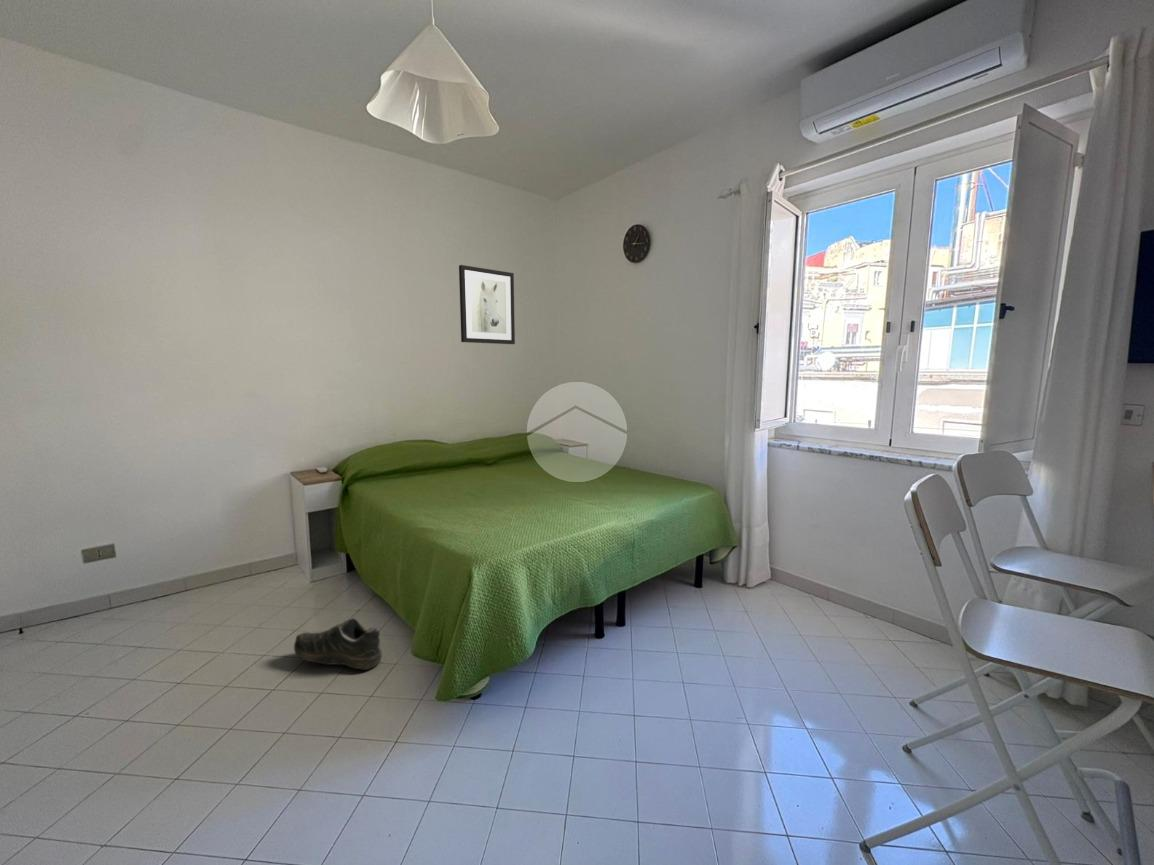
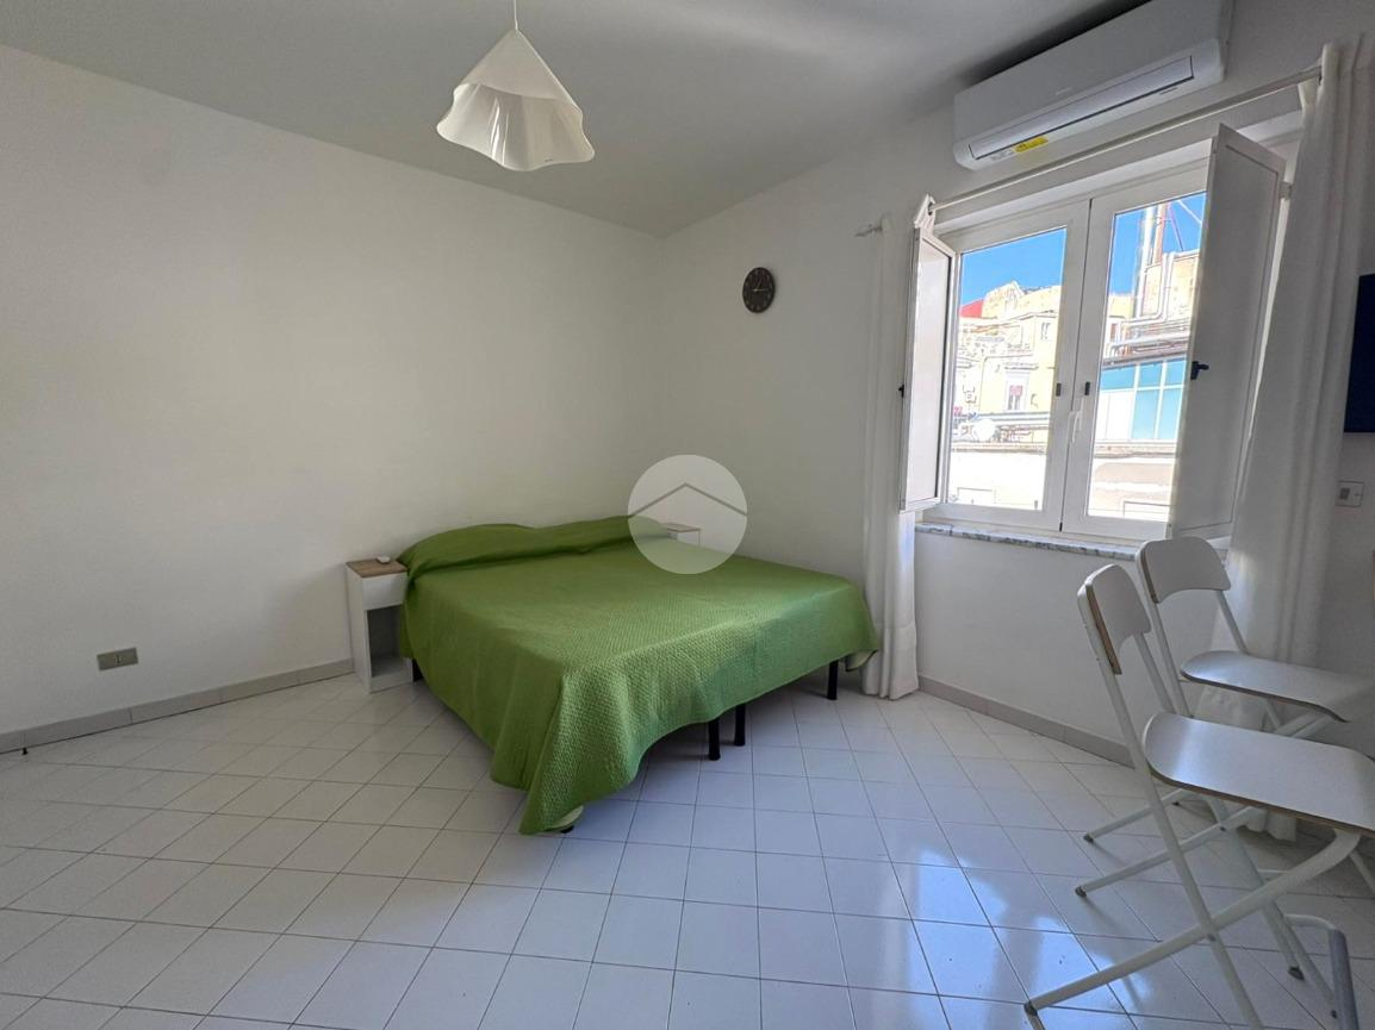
- wall art (488, 306)
- shoe (337, 641)
